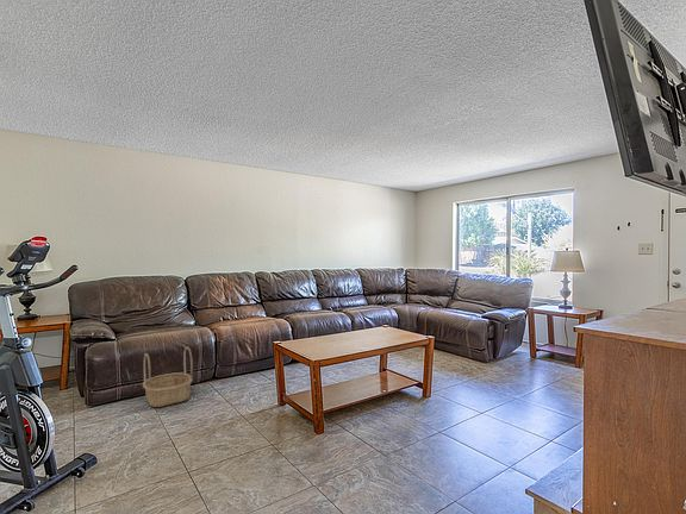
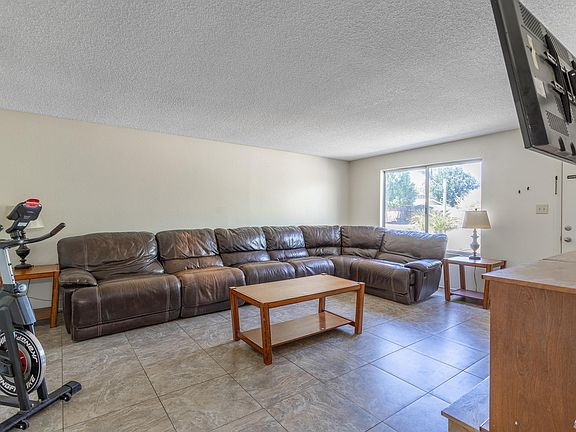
- basket (168, 375)
